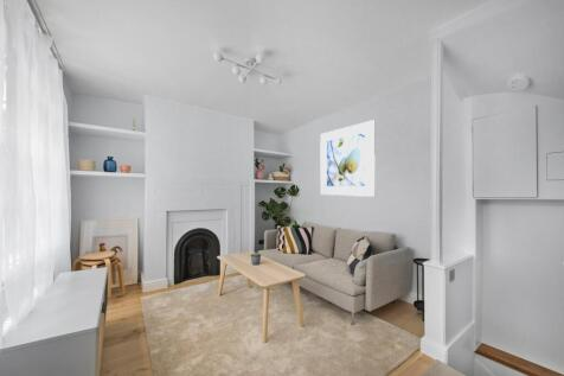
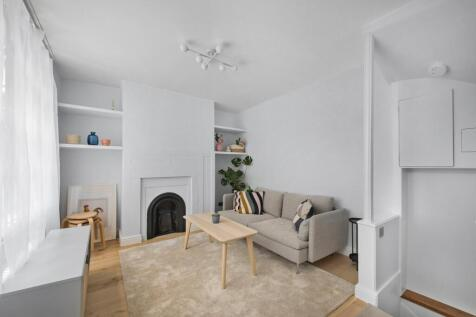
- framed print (344, 161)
